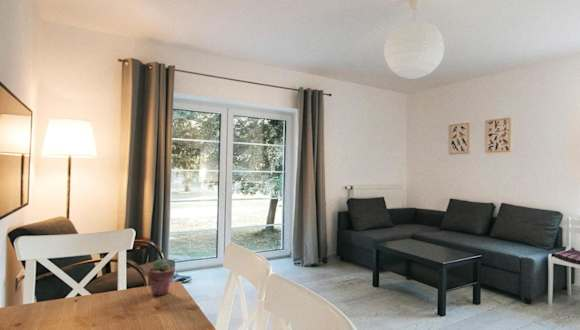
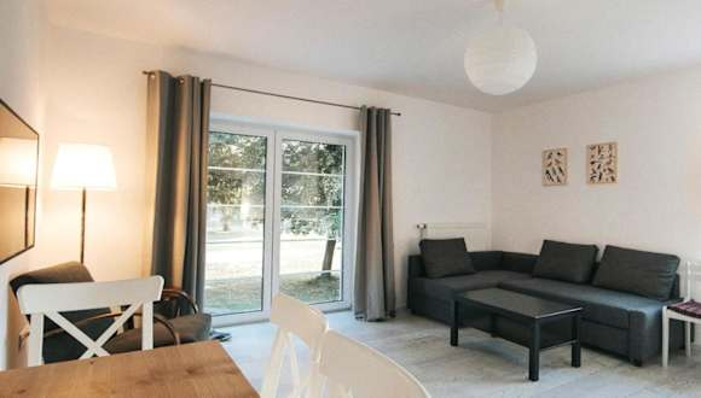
- potted succulent (160, 275)
